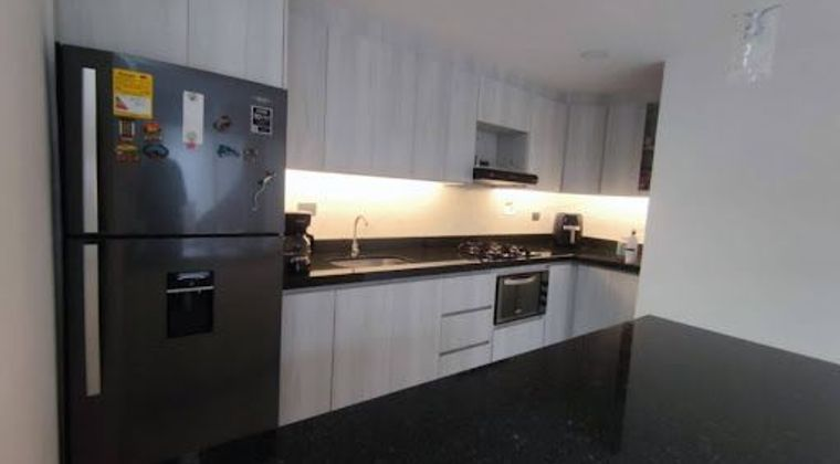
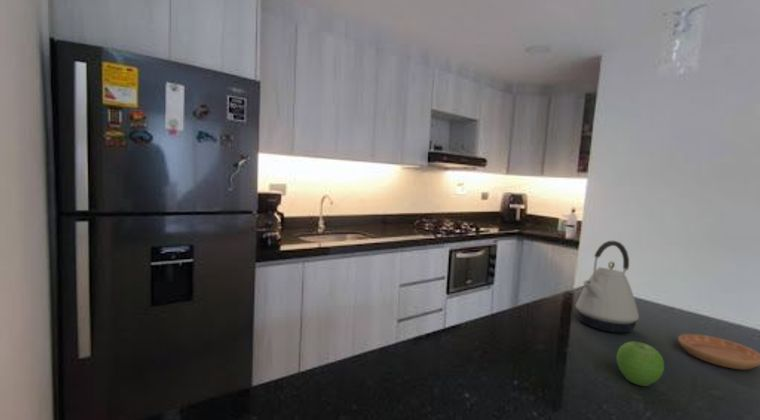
+ saucer (718, 351)
+ fruit (639, 363)
+ kettle (607, 283)
